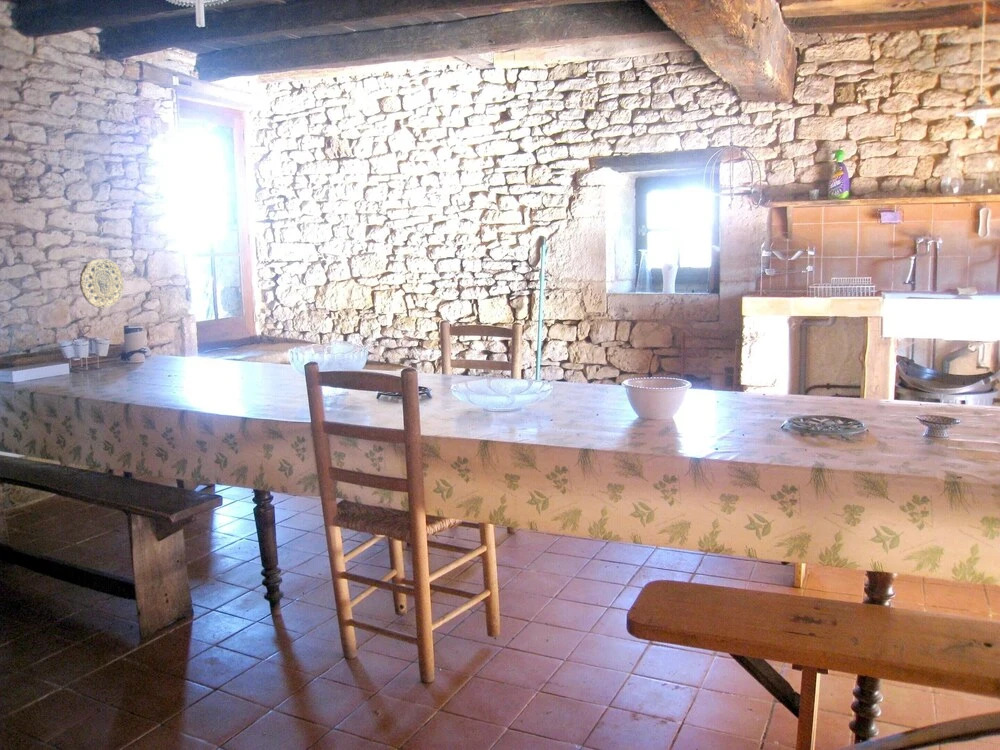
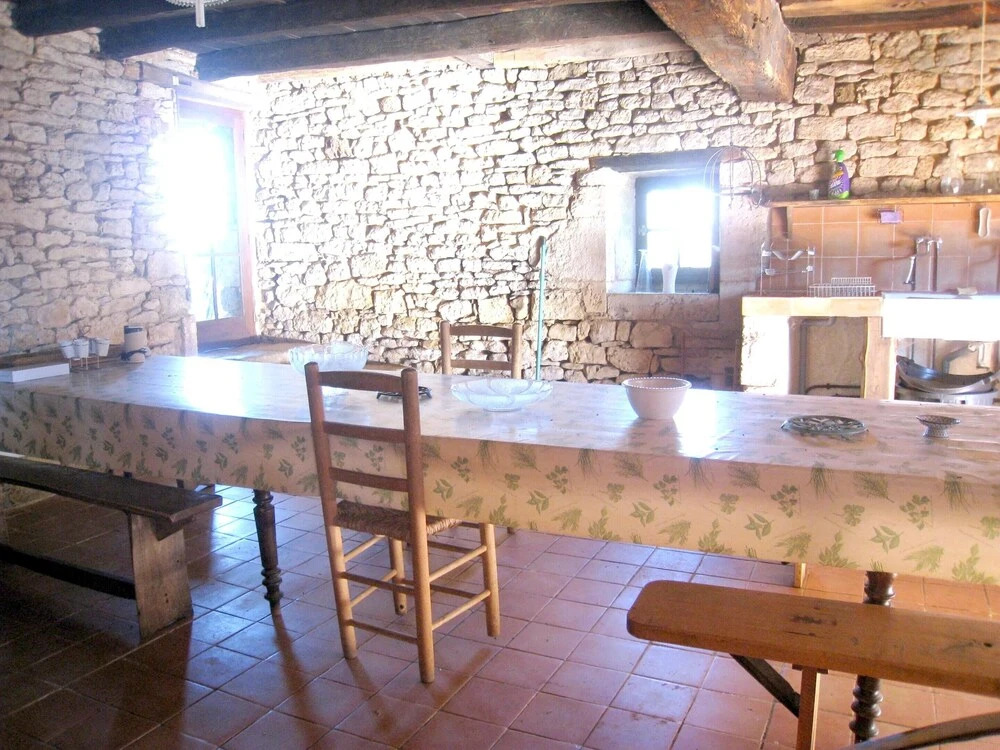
- decorative plate (102, 283)
